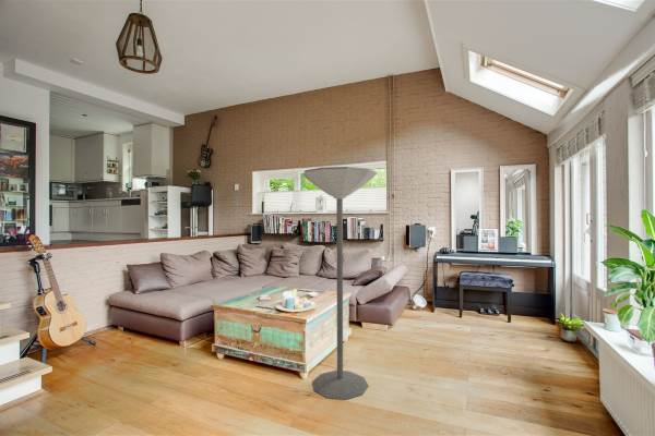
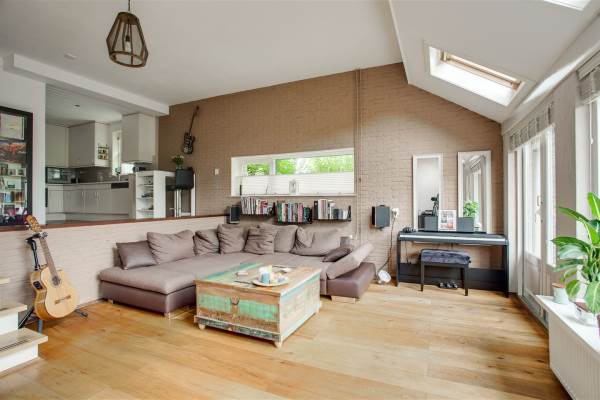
- floor lamp (340, 278)
- potted plant (570, 328)
